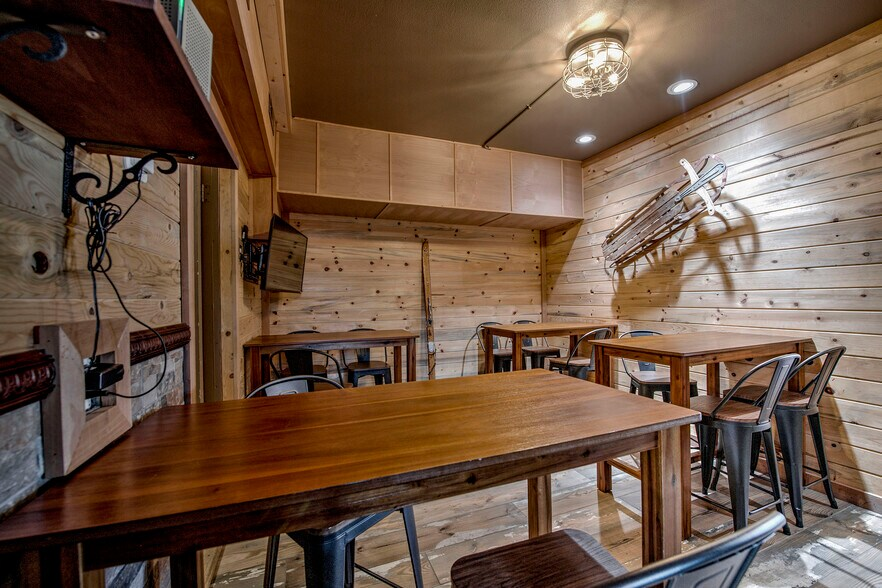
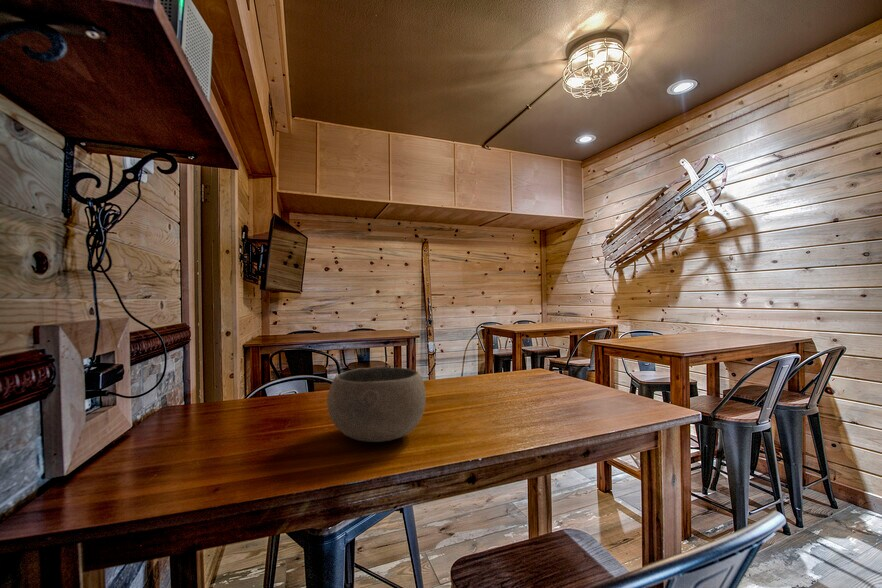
+ bowl (377, 404)
